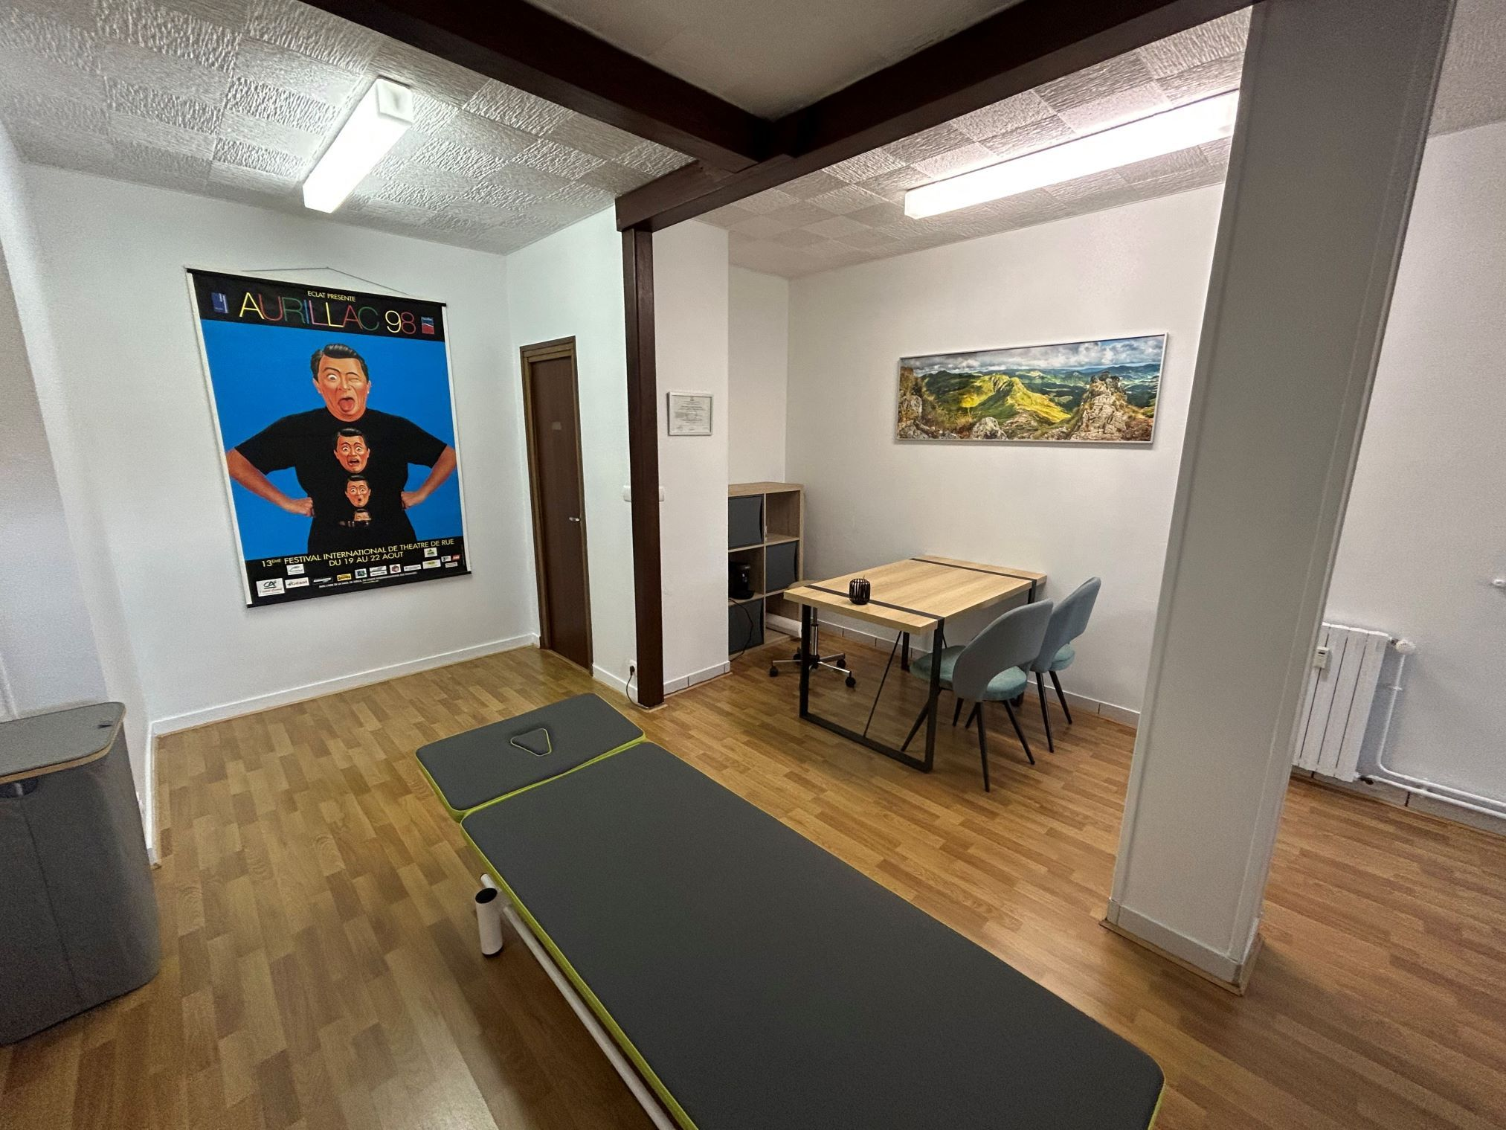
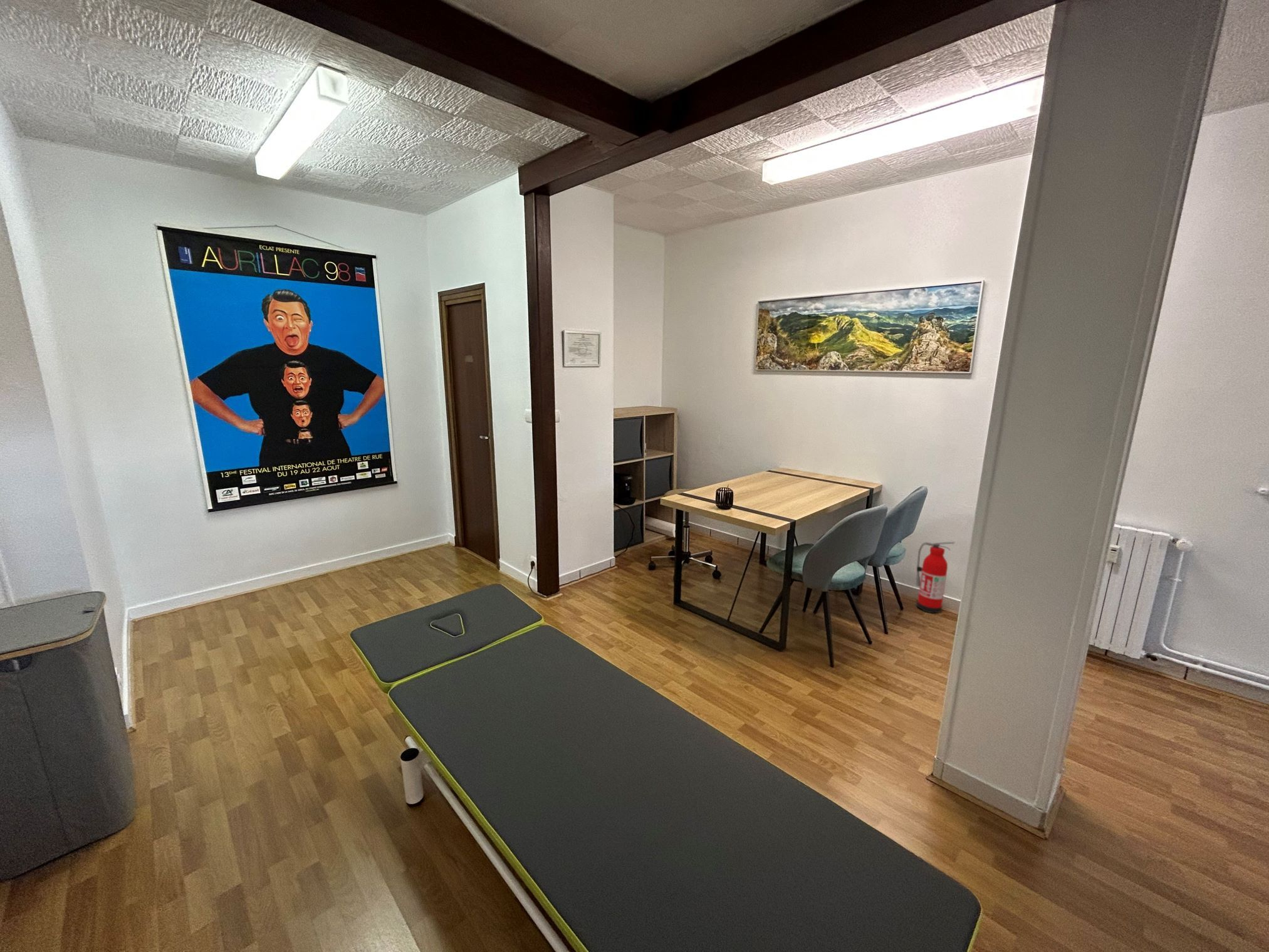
+ fire extinguisher (932, 573)
